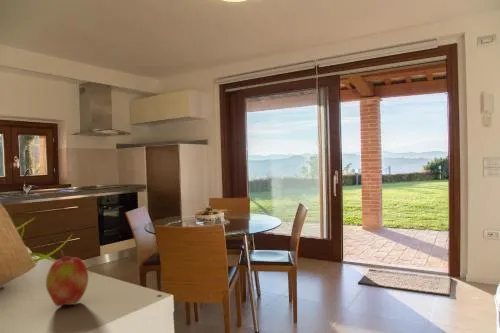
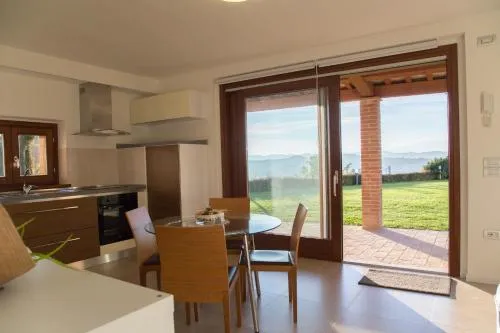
- apple (67, 276)
